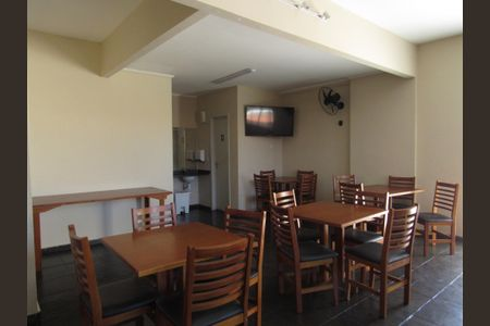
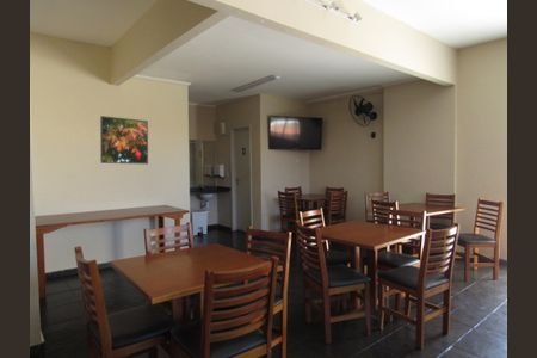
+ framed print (125, 141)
